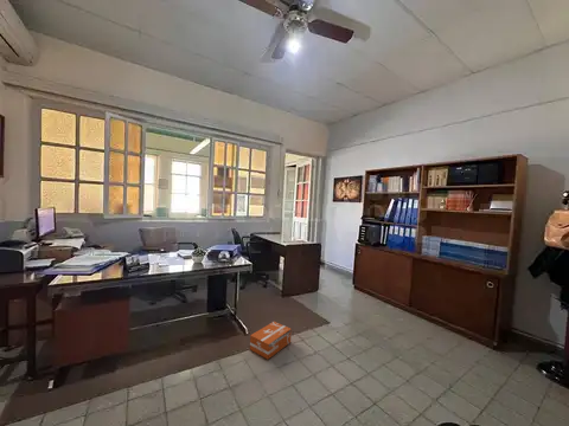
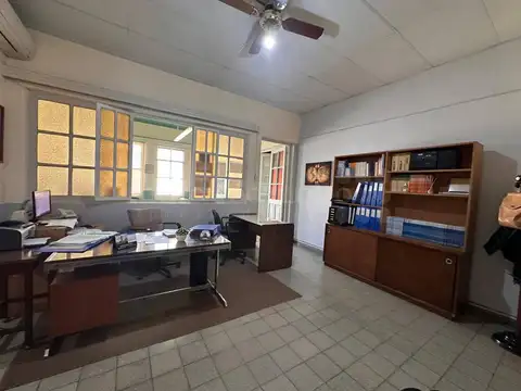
- cardboard box (270, 338)
